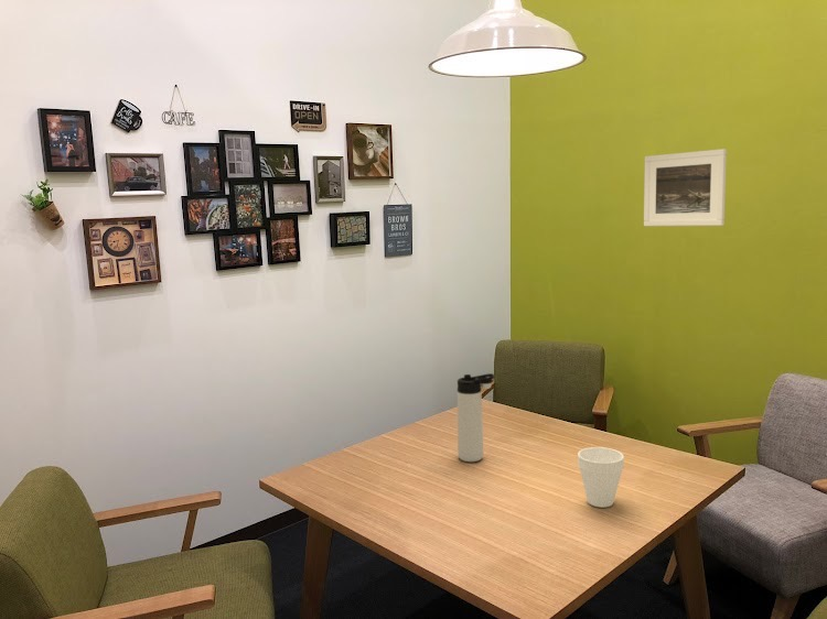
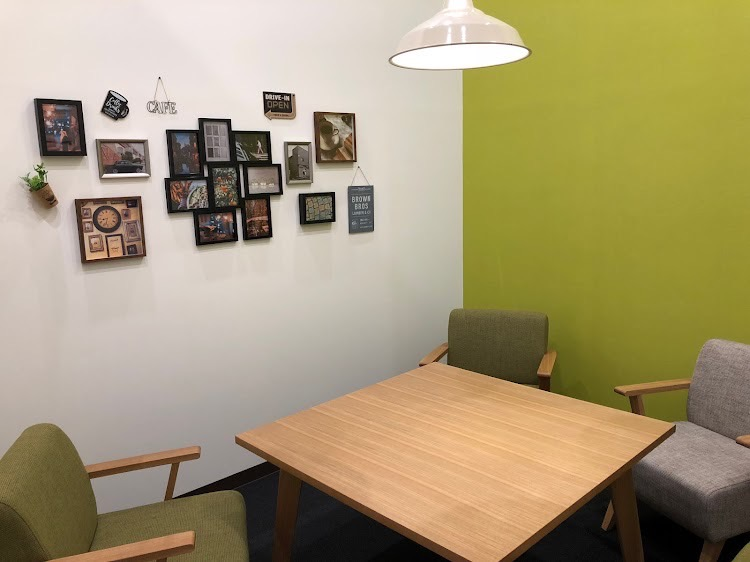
- thermos bottle (475, 416)
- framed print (683, 189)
- cup (600, 478)
